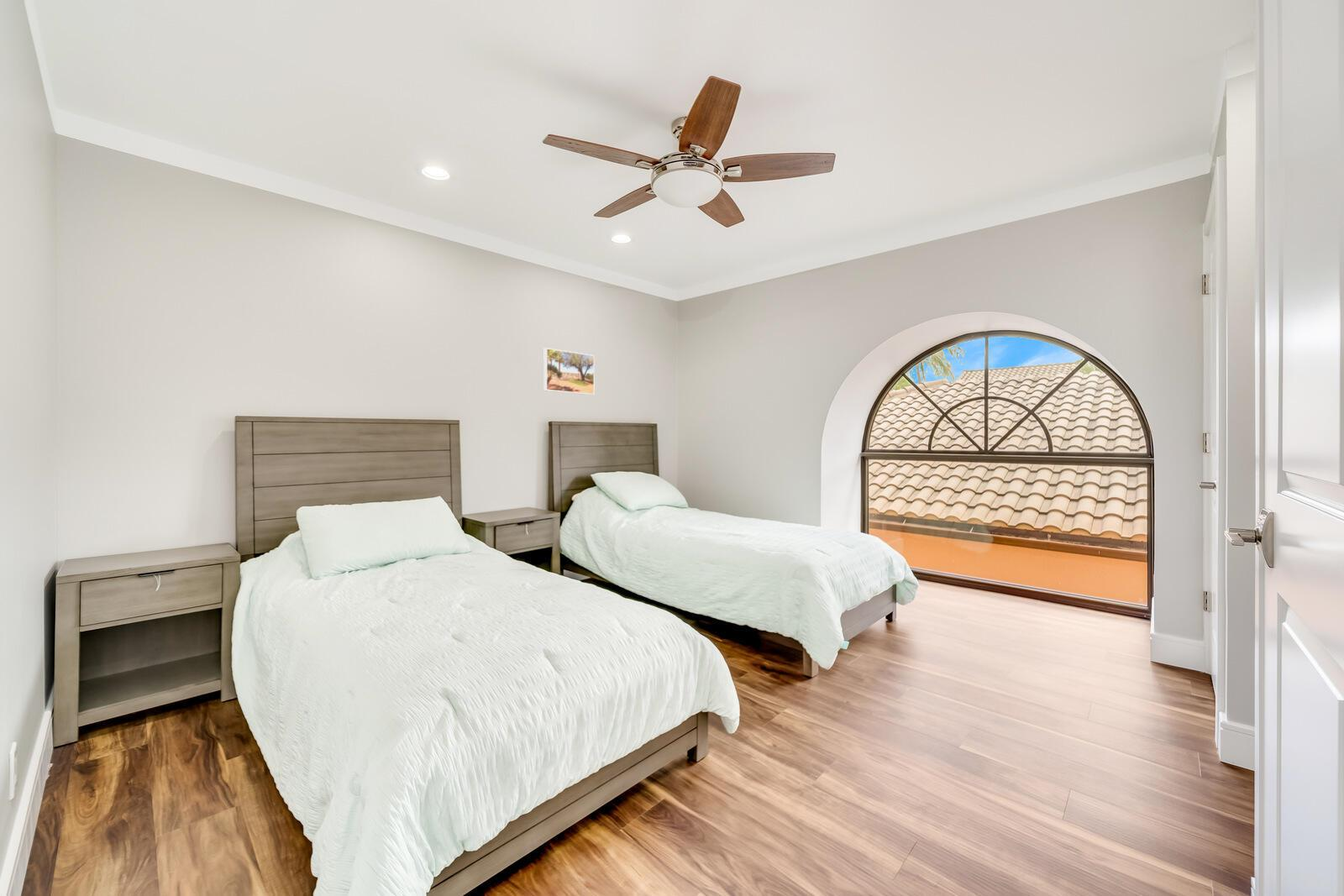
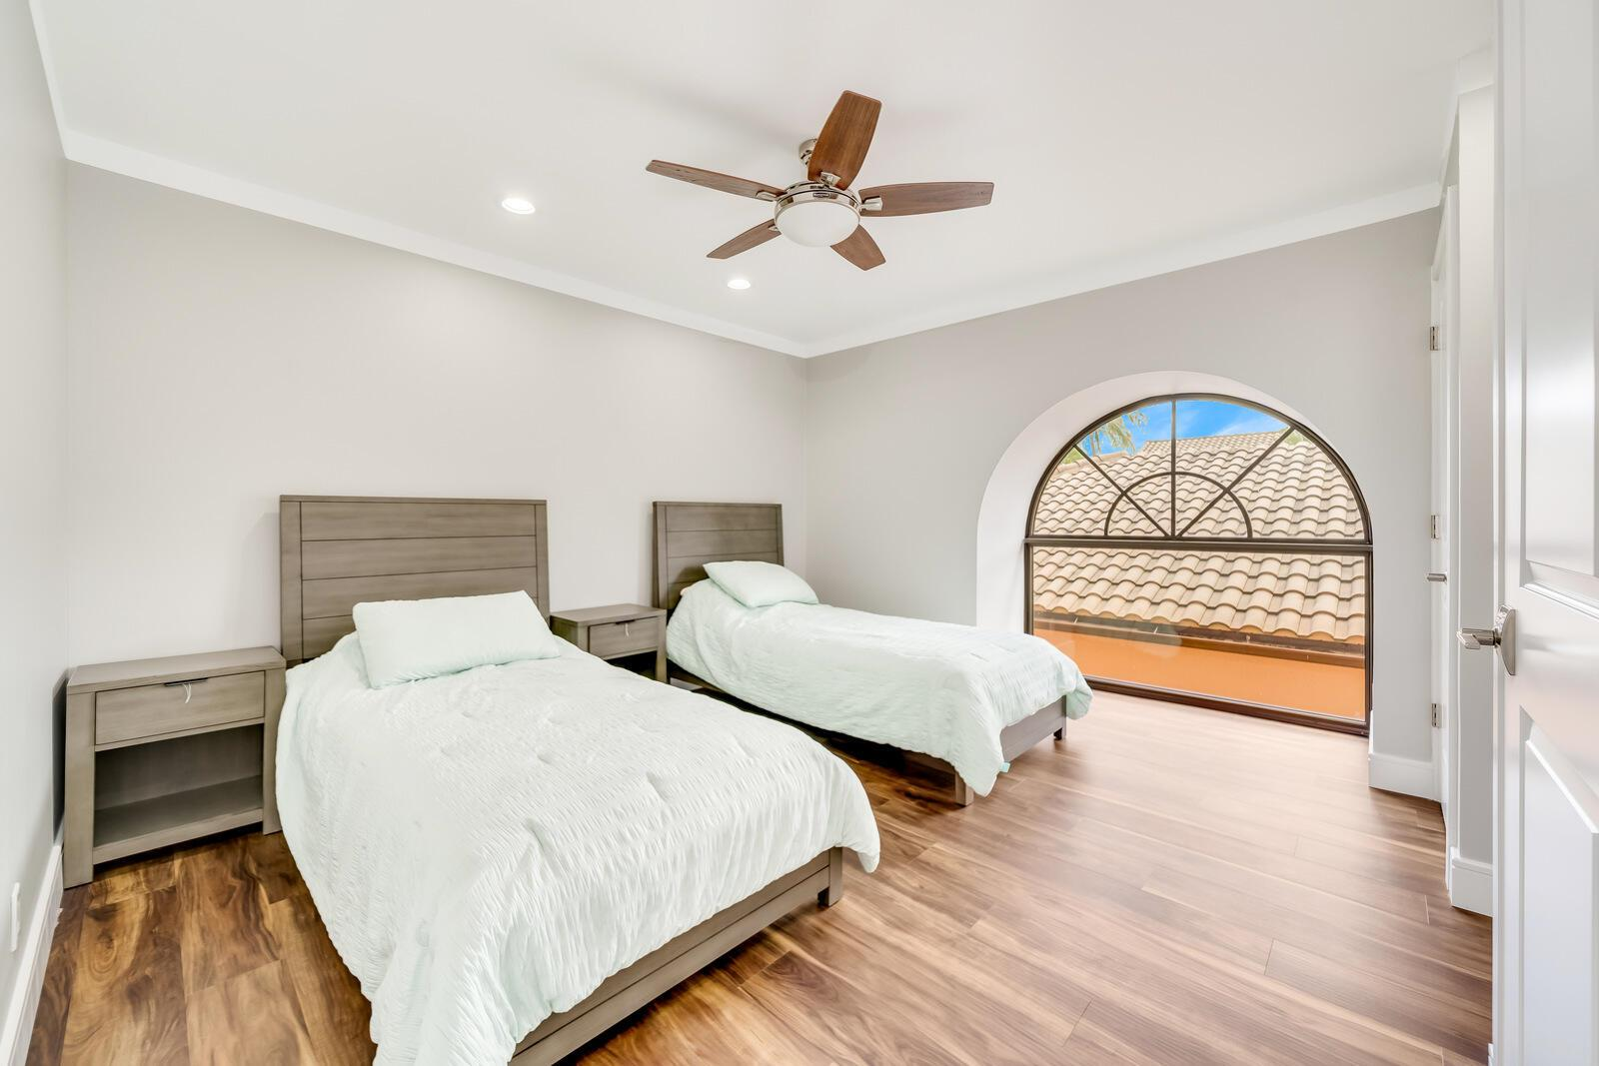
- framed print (570, 372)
